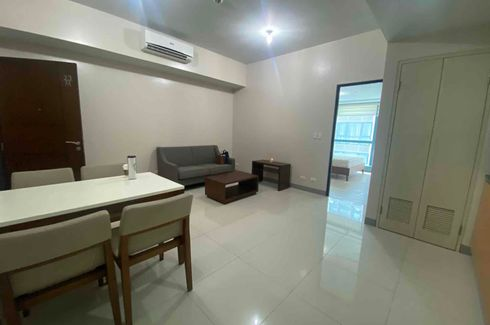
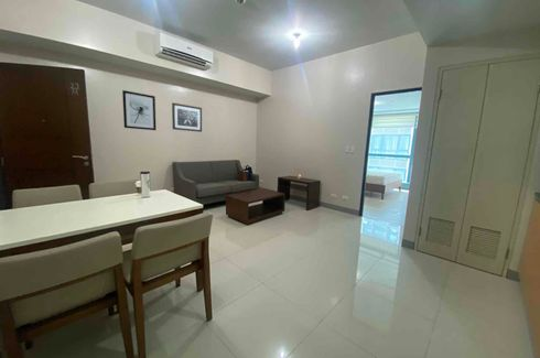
+ wall art (187, 118)
+ wall art (140, 111)
